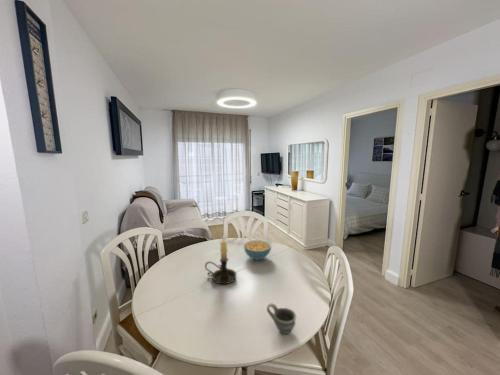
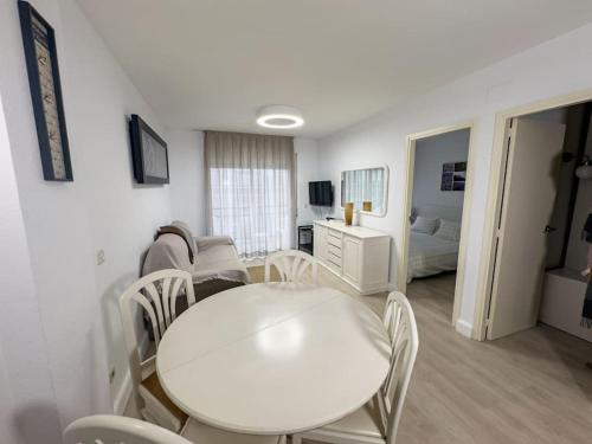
- cup (282, 317)
- cereal bowl (257, 251)
- candle holder (221, 256)
